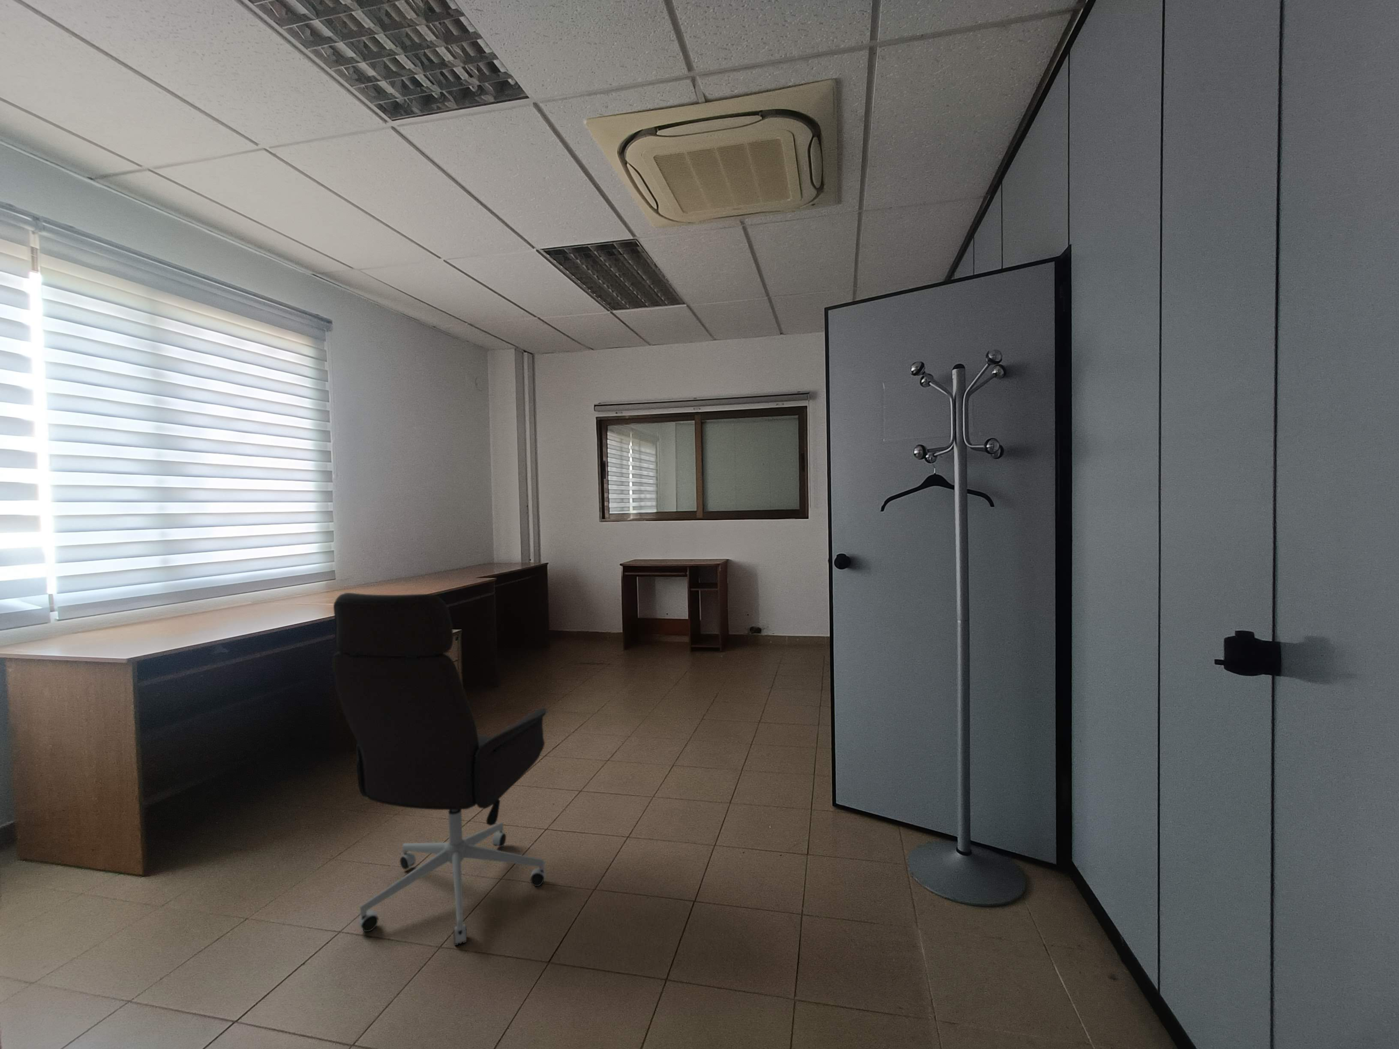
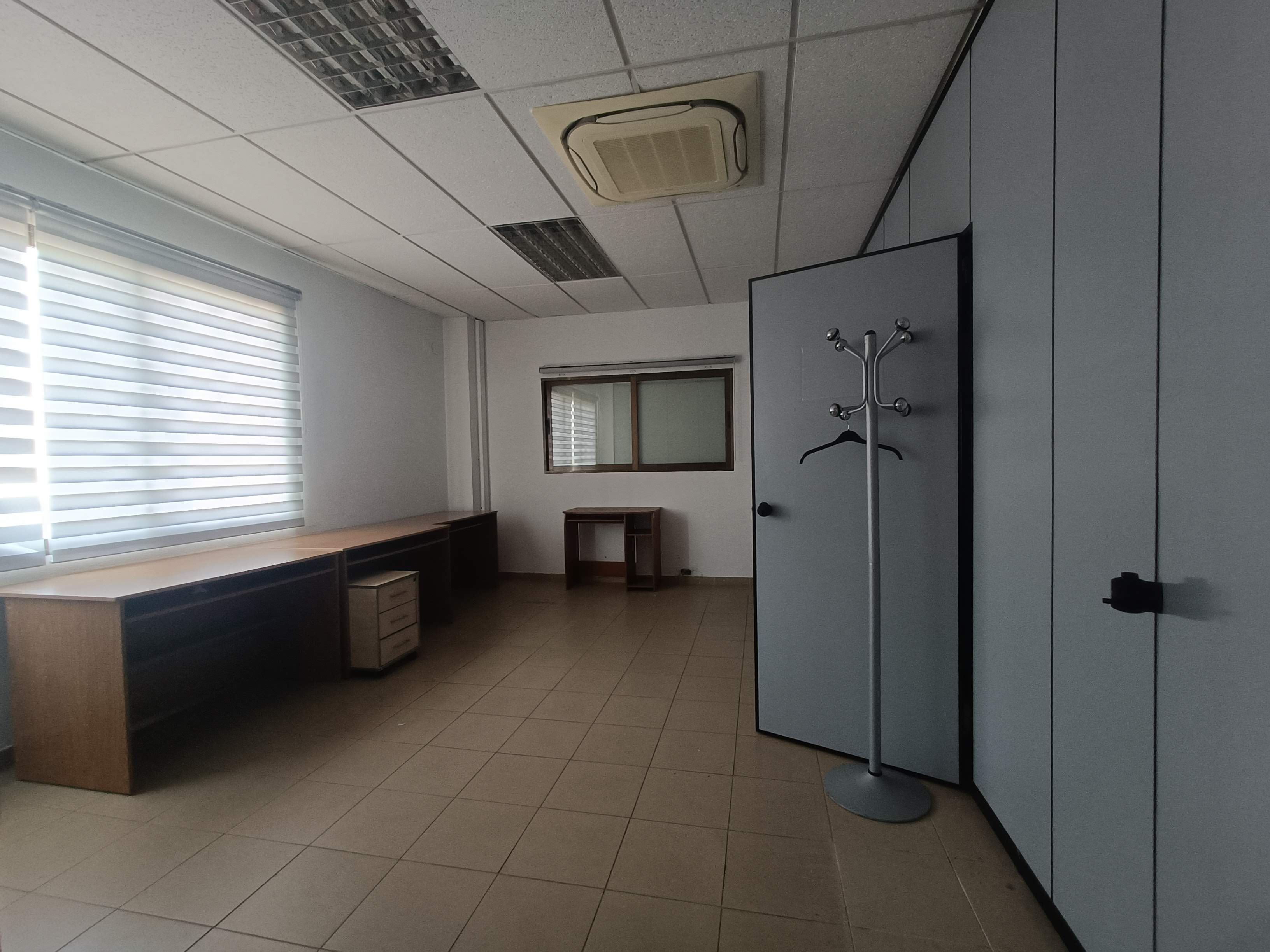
- office chair (447, 740)
